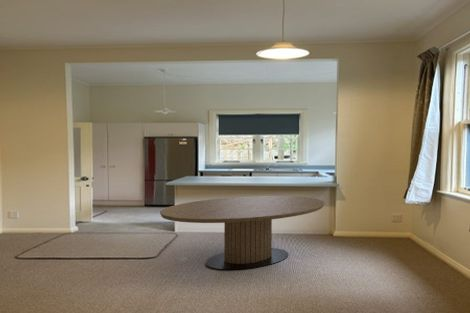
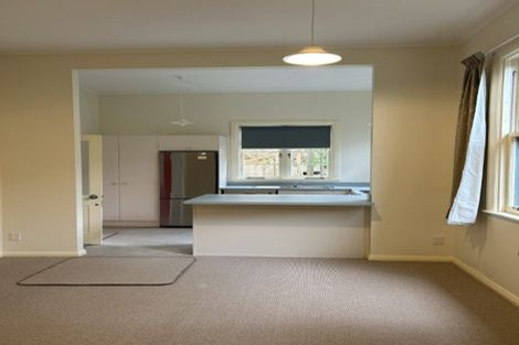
- dining table (248, 231)
